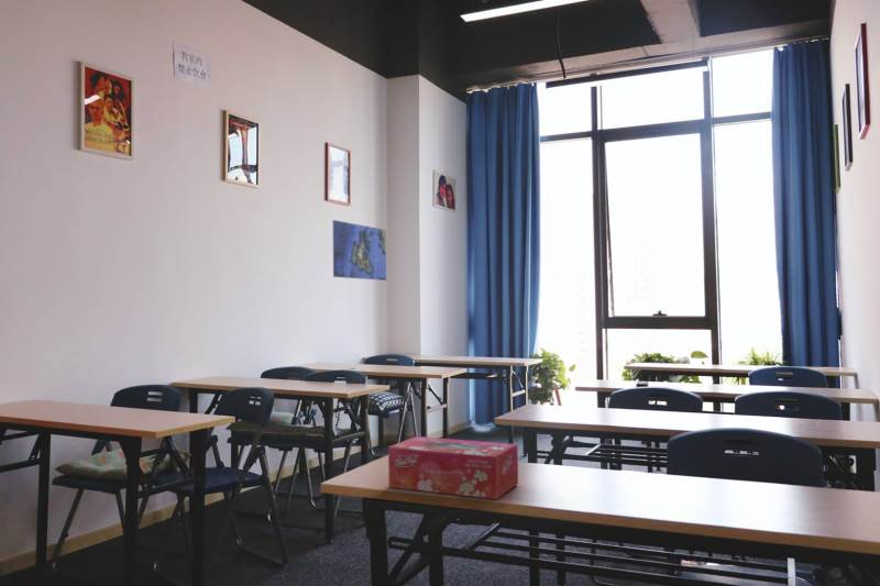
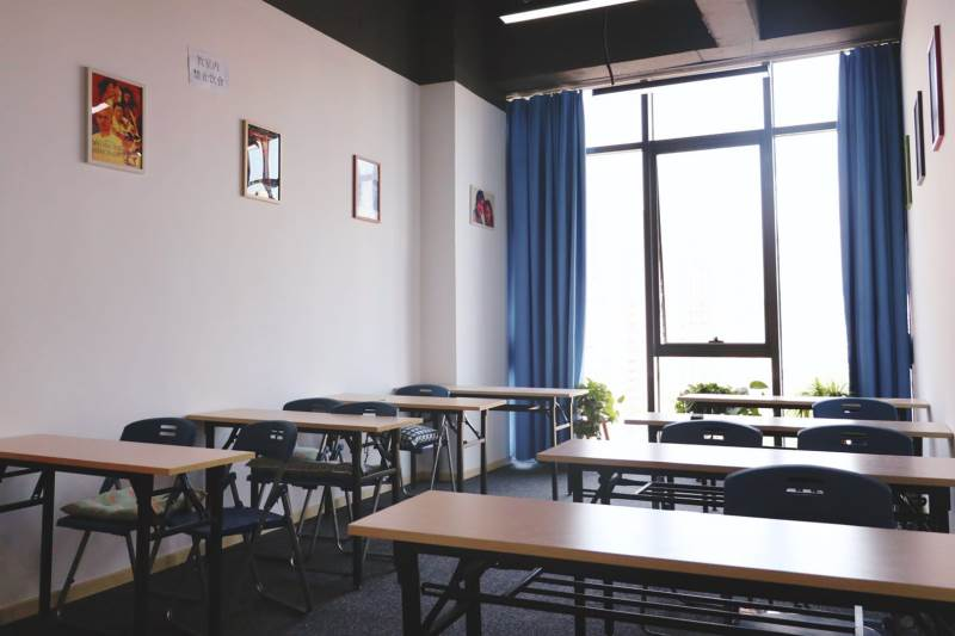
- tissue box (453, 465)
- map (362, 252)
